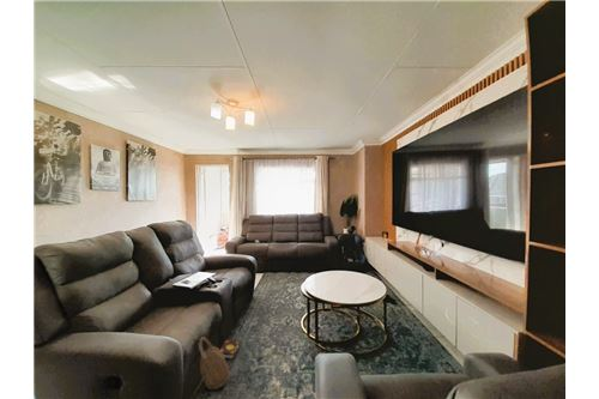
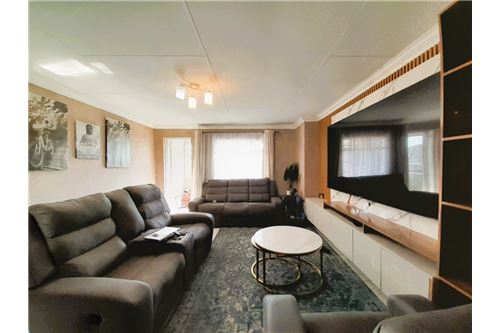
- book (229, 349)
- basket (214, 358)
